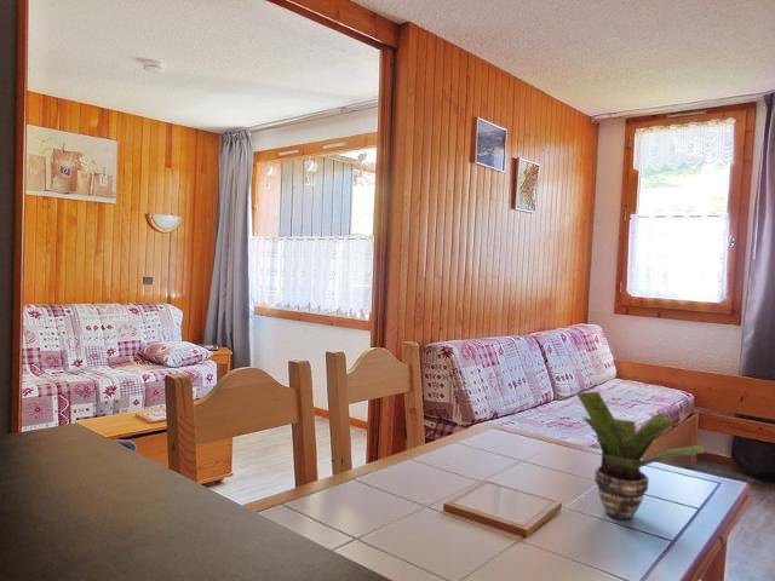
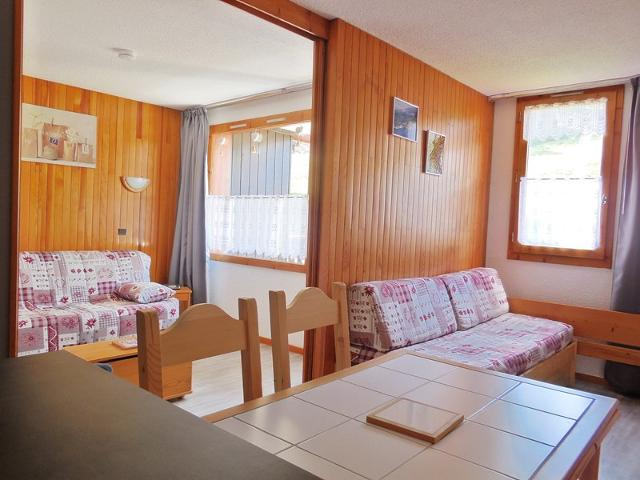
- potted plant (620, 459)
